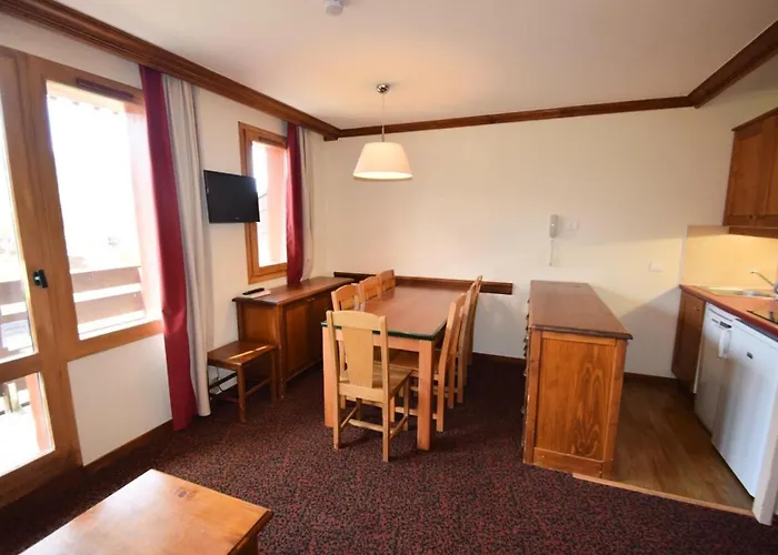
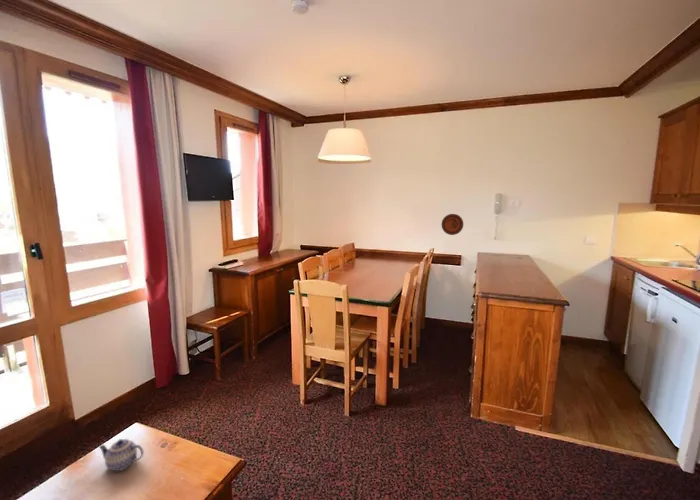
+ teapot (121, 452)
+ decorative plate (452, 224)
